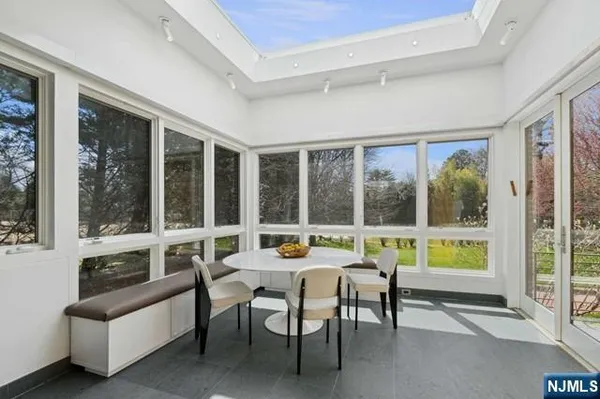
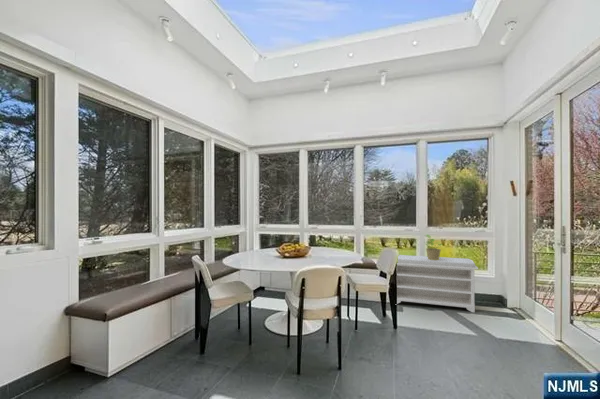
+ potted plant (434, 247)
+ bench (431, 281)
